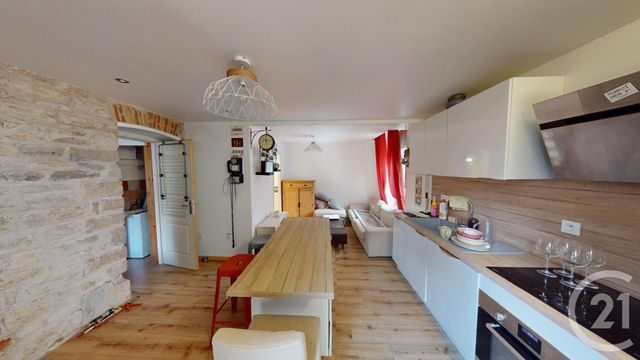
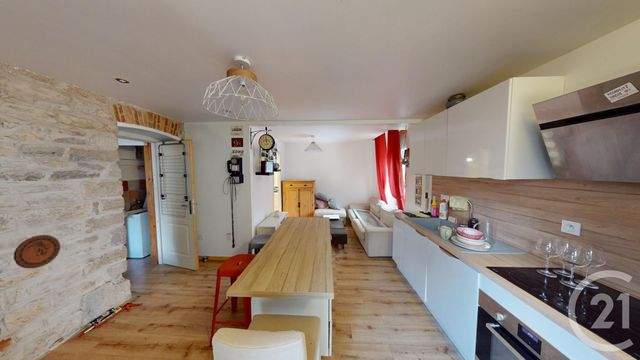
+ decorative plate (38, 251)
